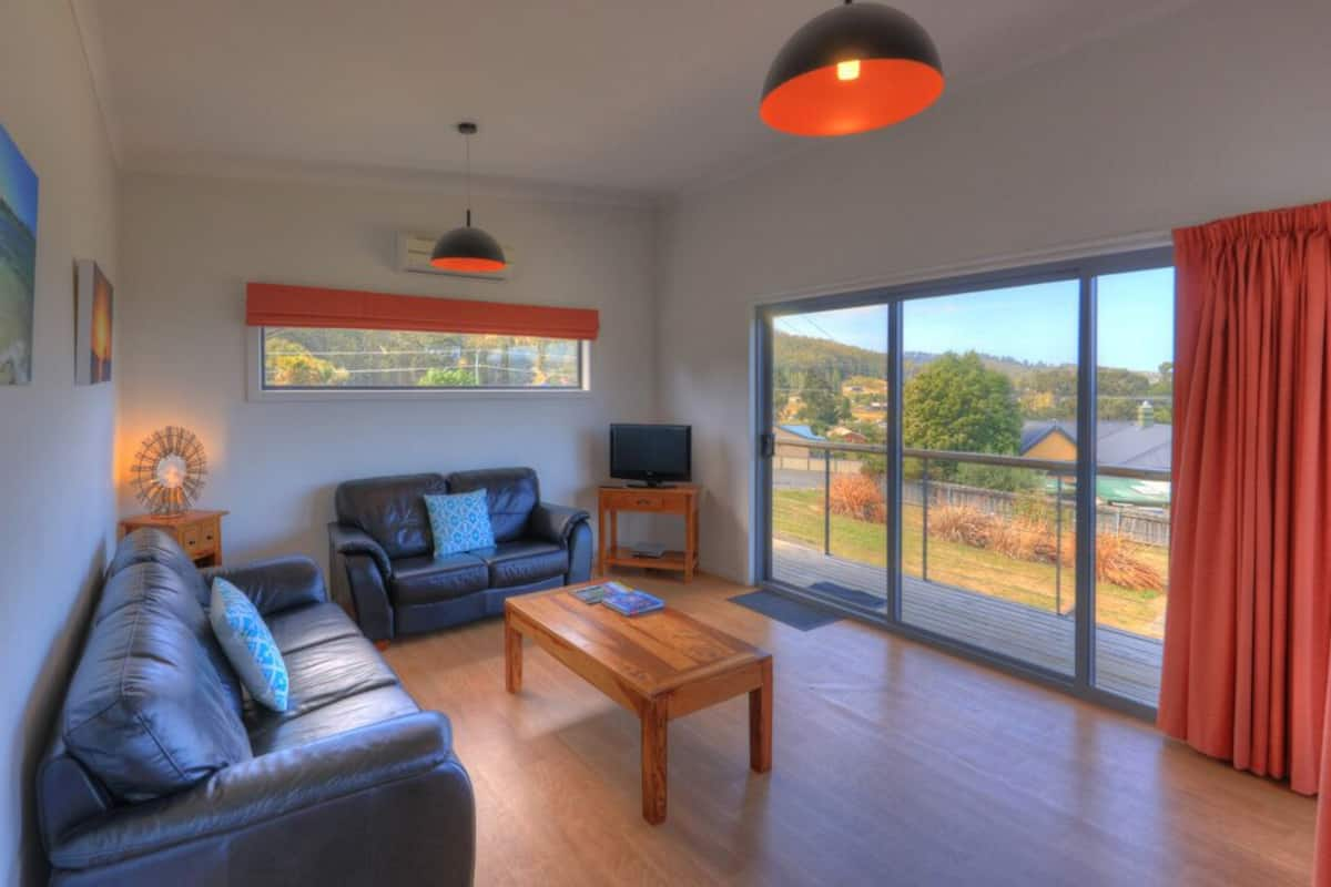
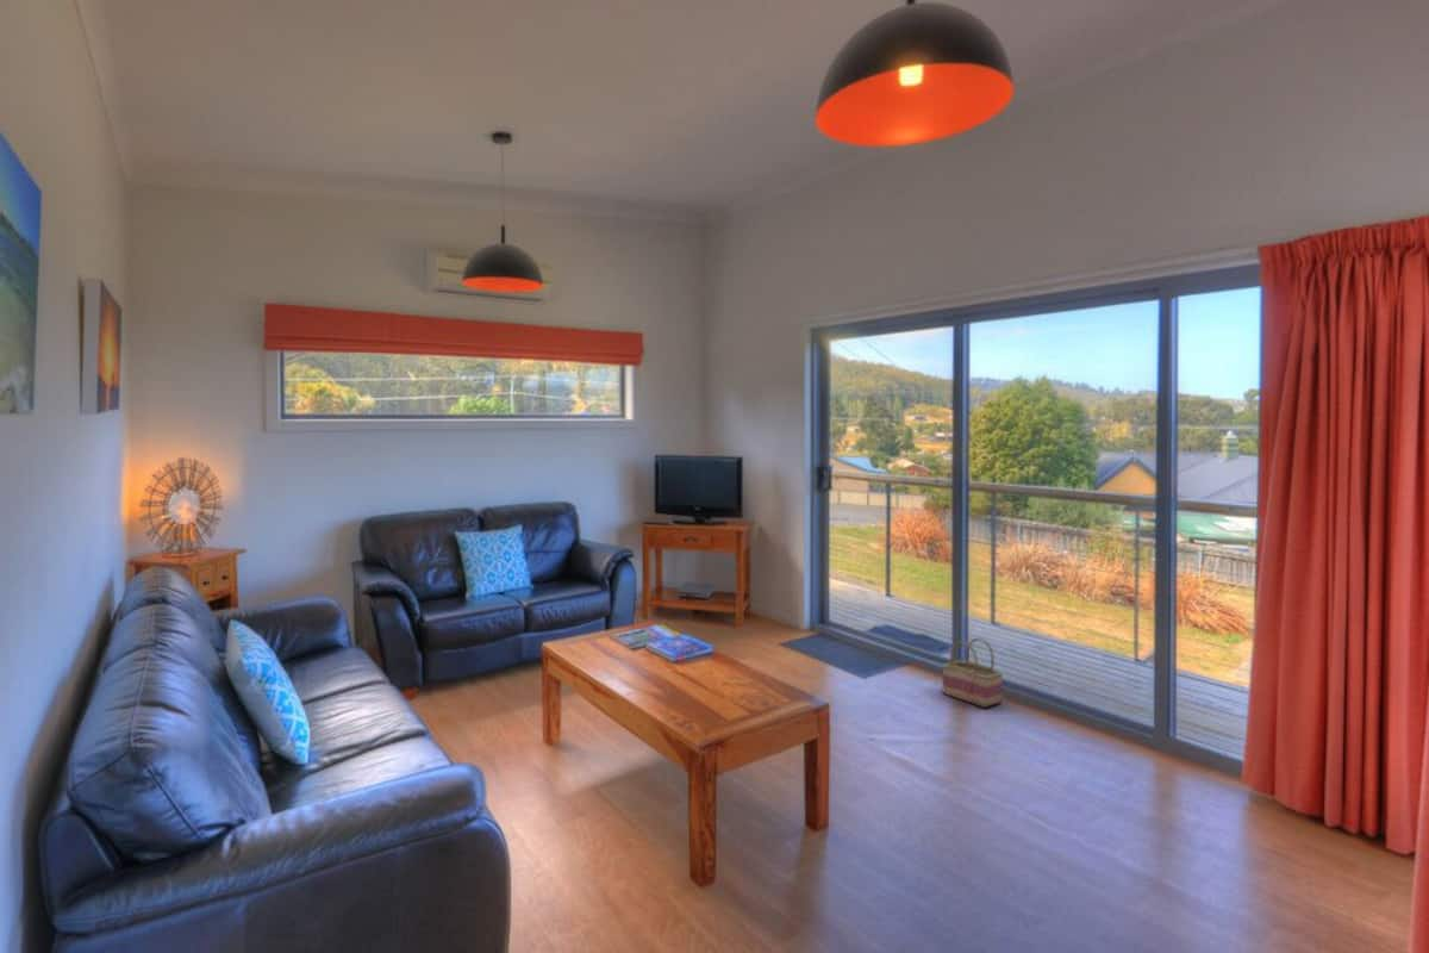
+ basket (972, 668)
